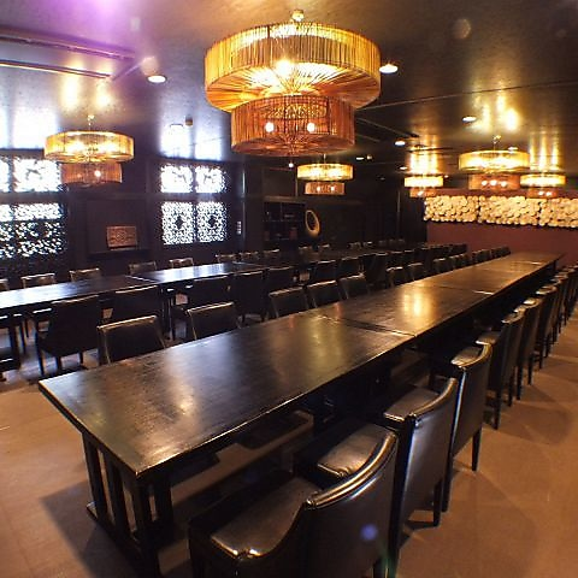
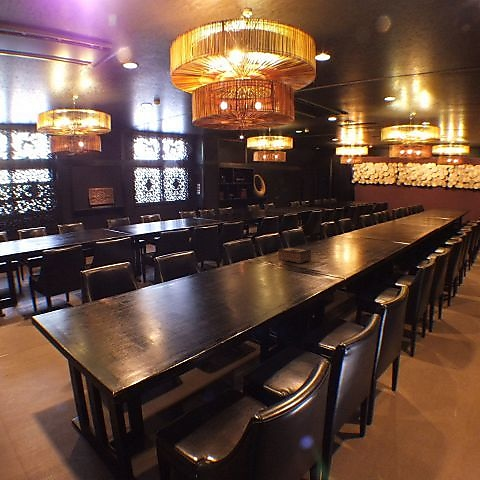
+ tissue box (294, 254)
